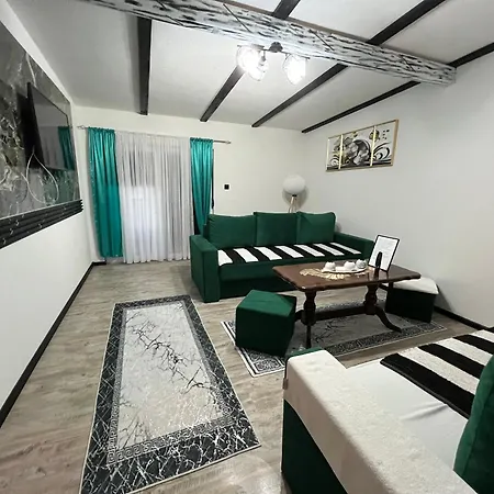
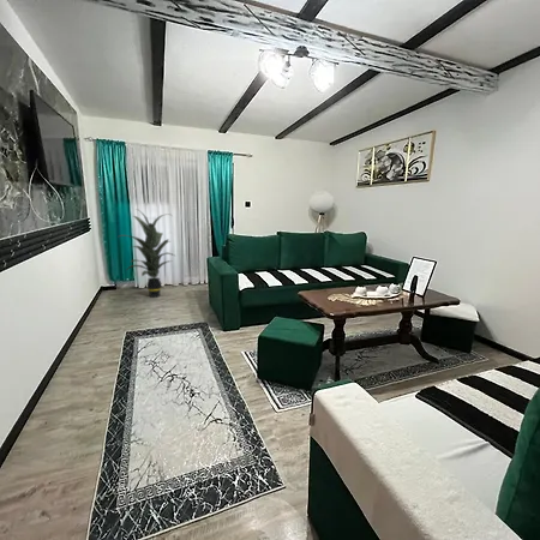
+ indoor plant (149, 253)
